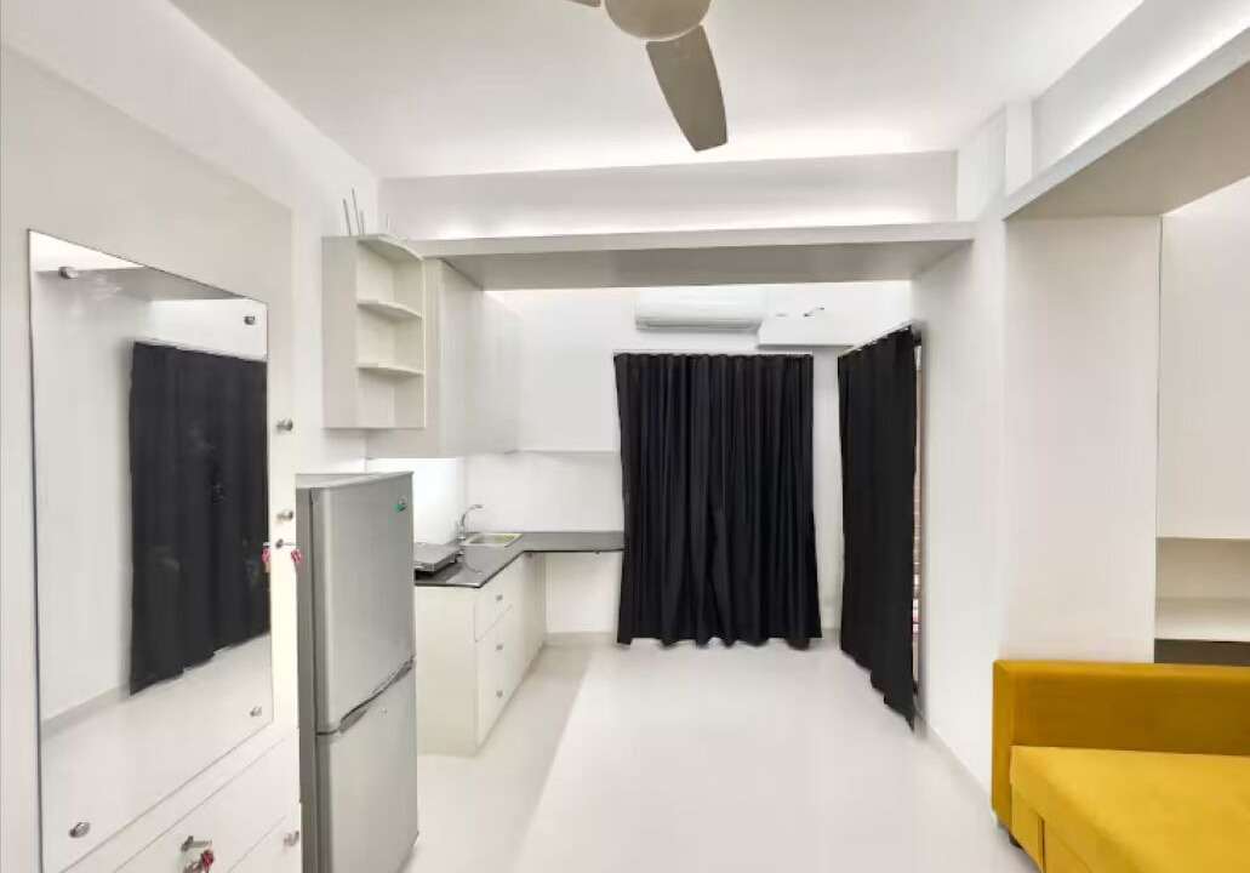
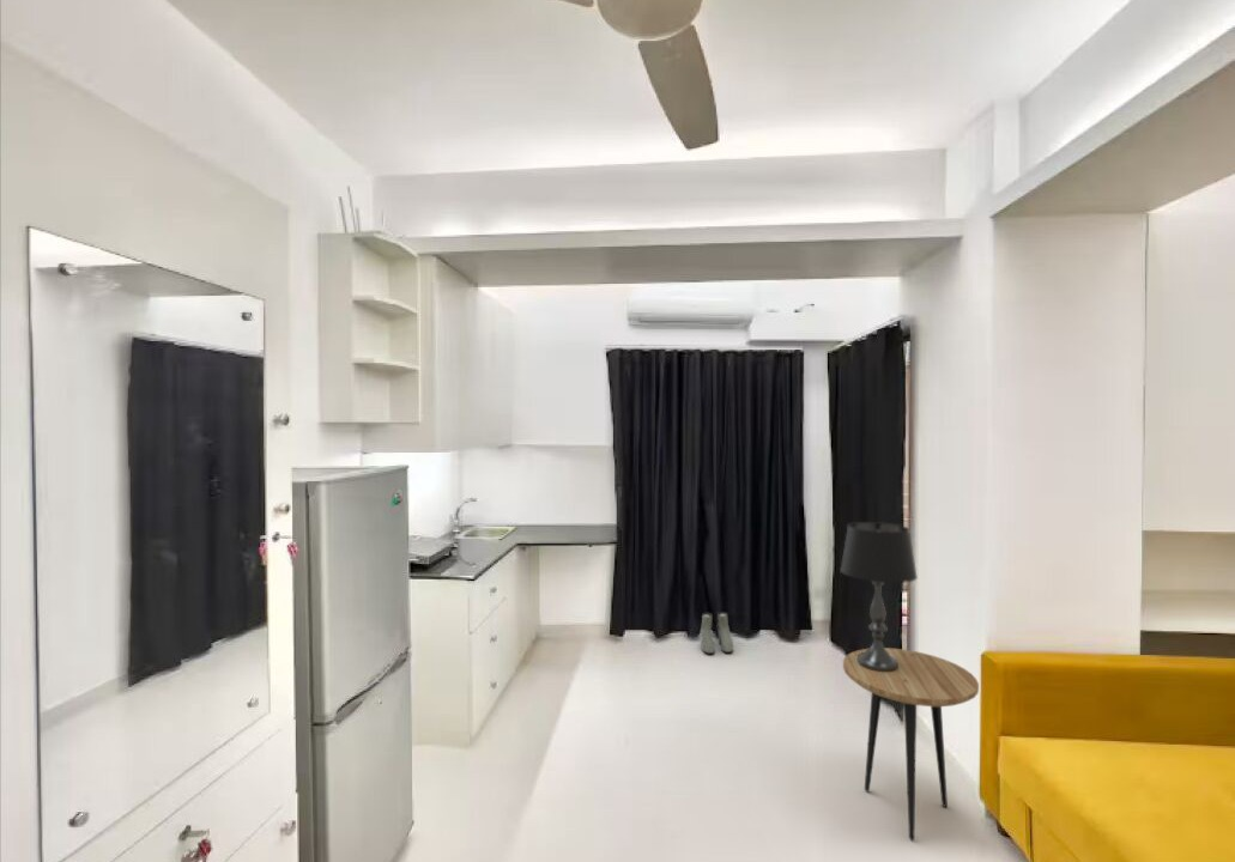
+ table lamp (877, 595)
+ boots (718, 631)
+ side table (907, 741)
